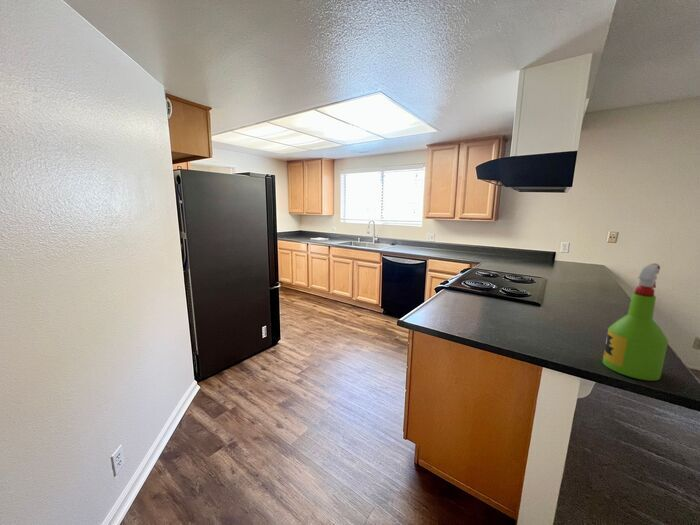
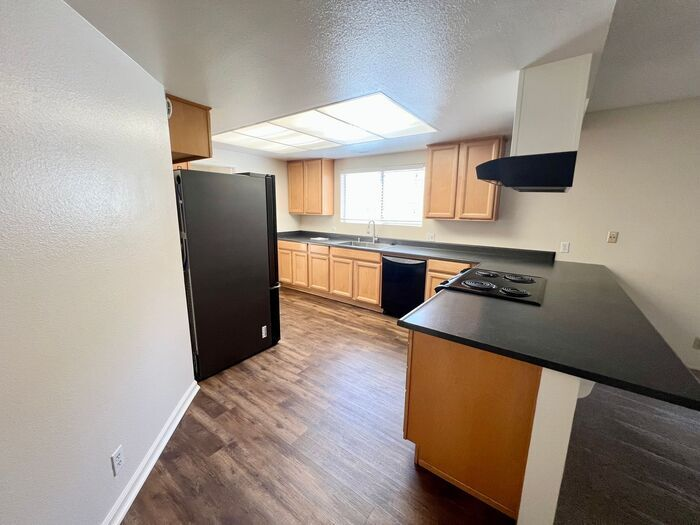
- spray bottle (641, 317)
